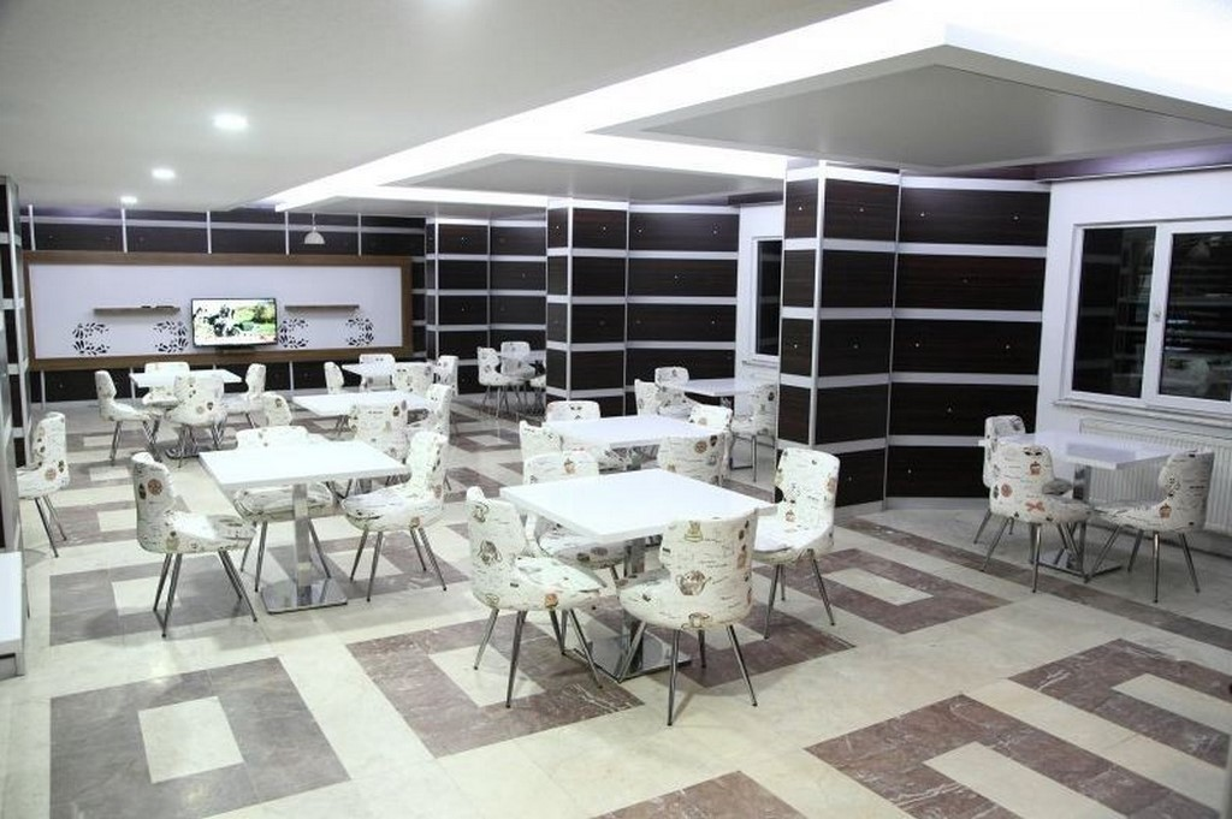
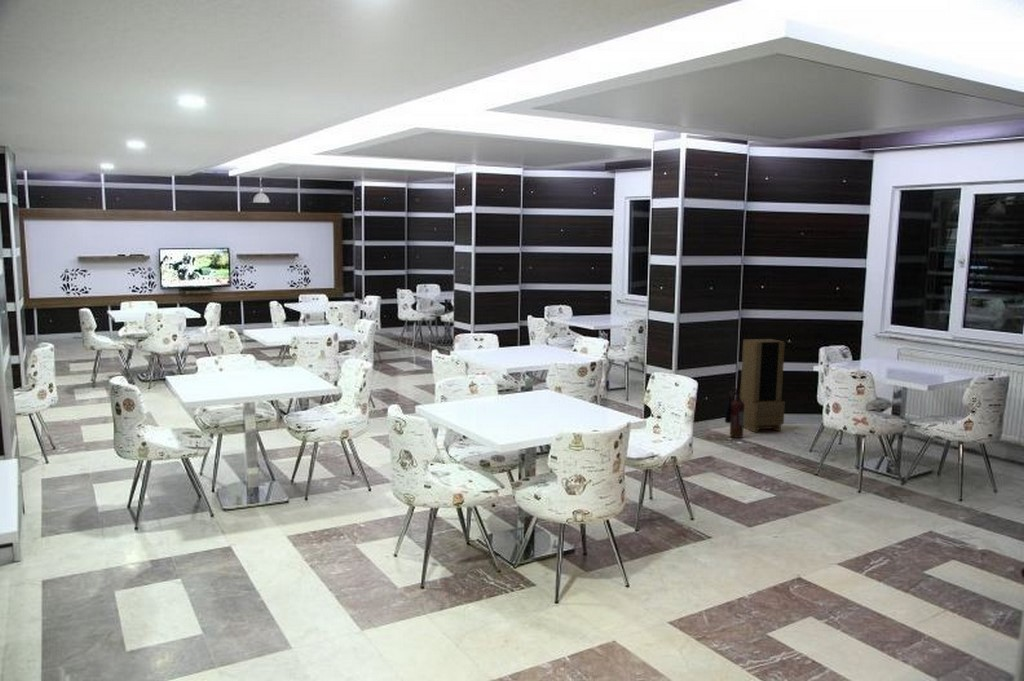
+ storage cabinet (763, 385)
+ fire extinguisher (733, 411)
